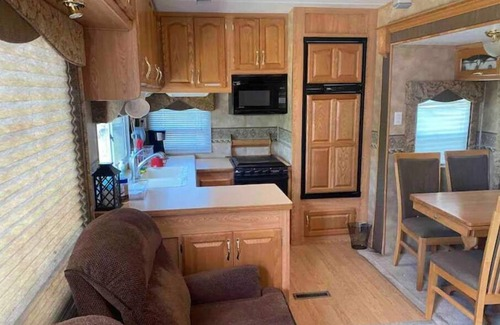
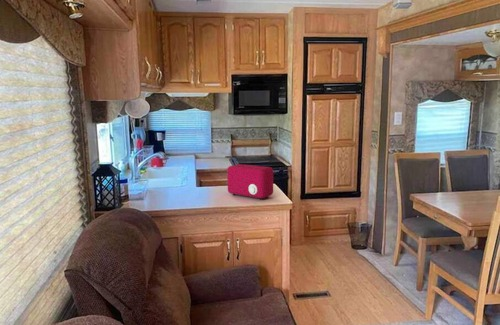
+ toaster (249, 181)
